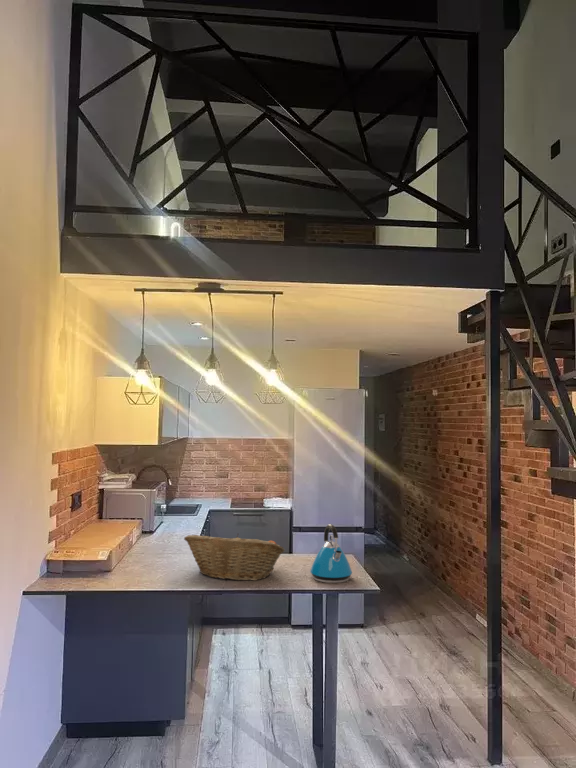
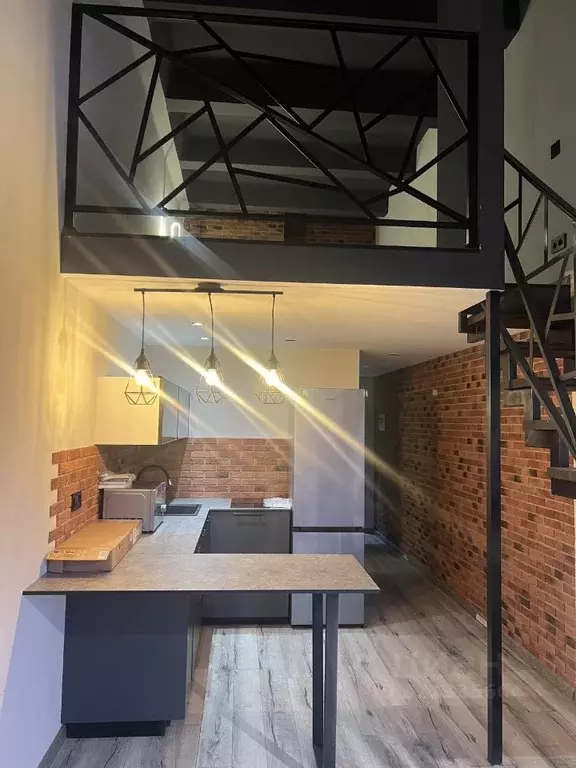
- kettle (330, 550)
- fruit basket (233, 552)
